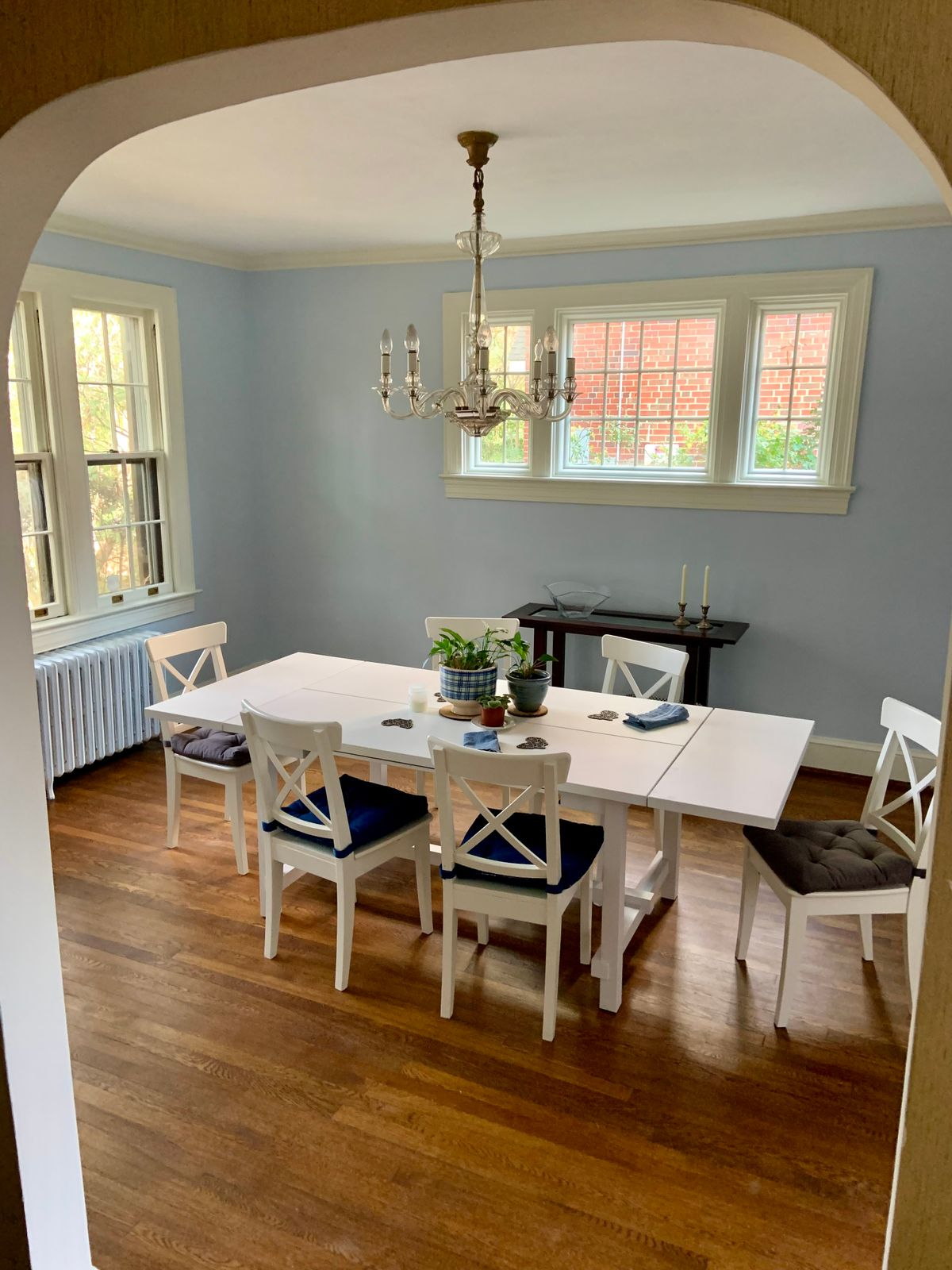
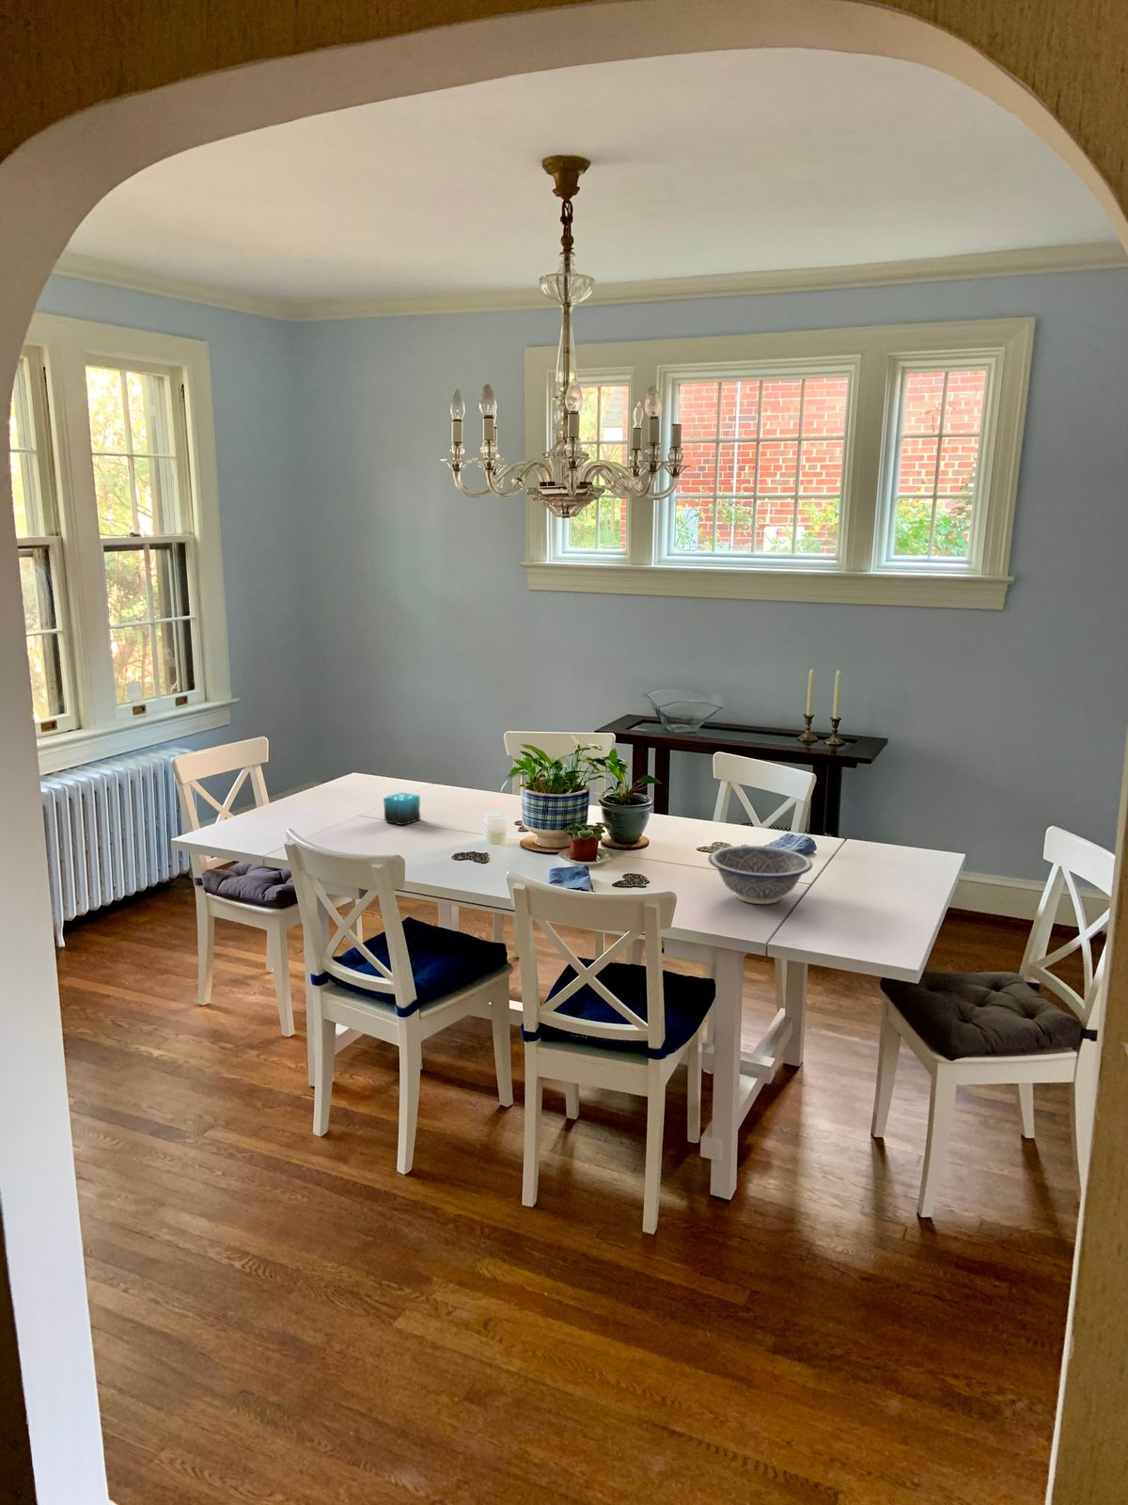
+ candle (403, 803)
+ decorative bowl (758, 878)
